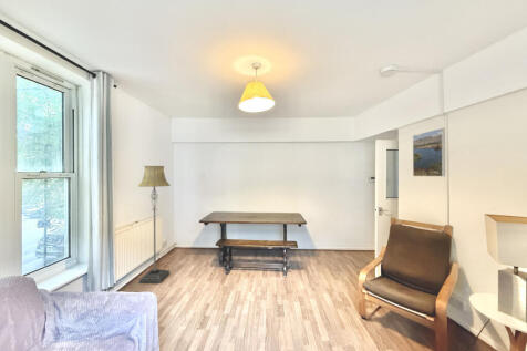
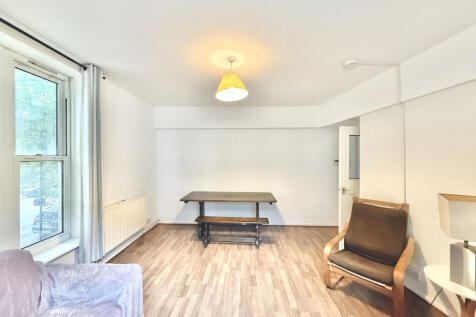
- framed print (427, 154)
- floor lamp (154, 221)
